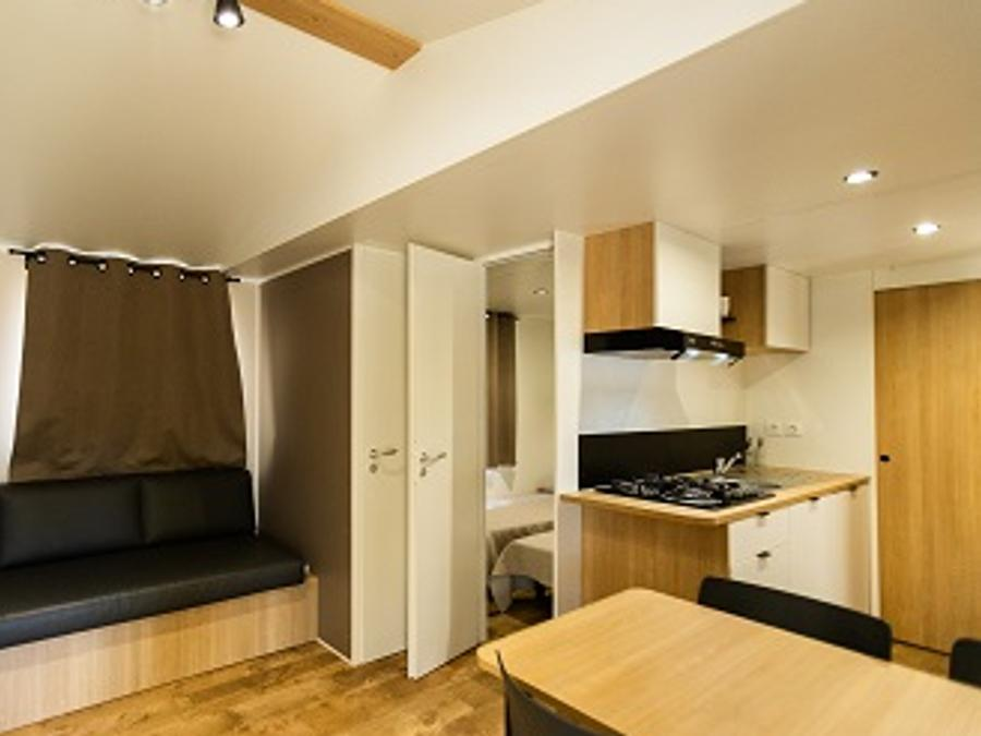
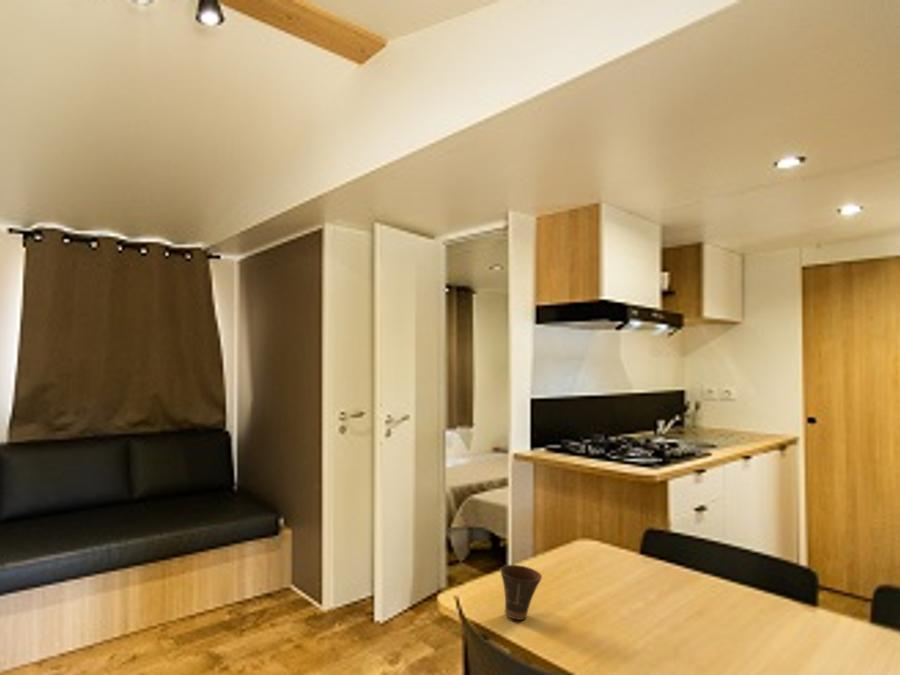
+ cup (521, 592)
